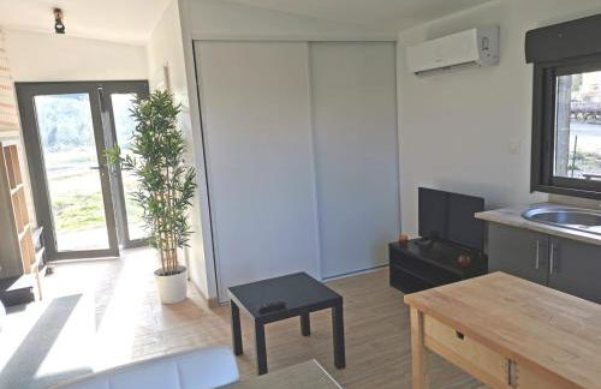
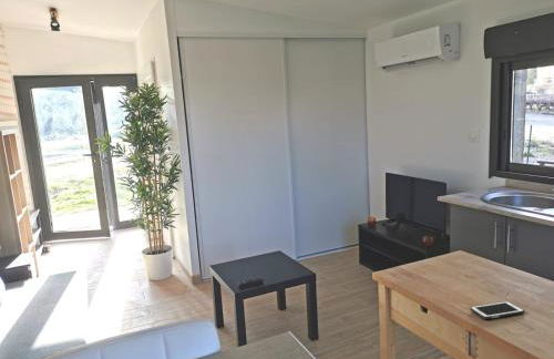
+ cell phone (496, 309)
